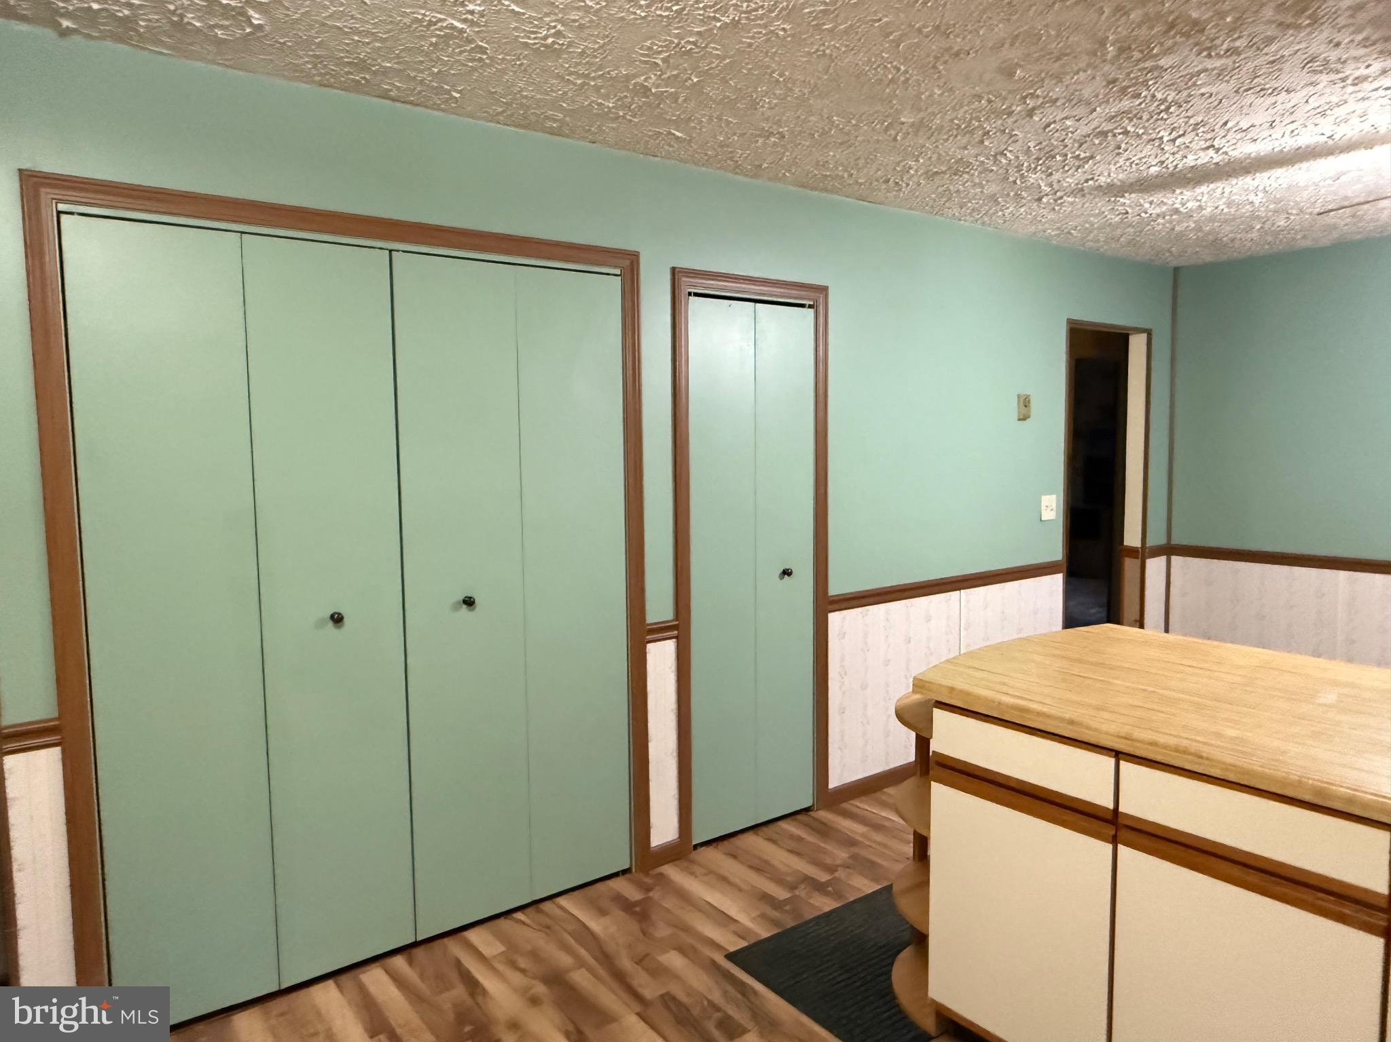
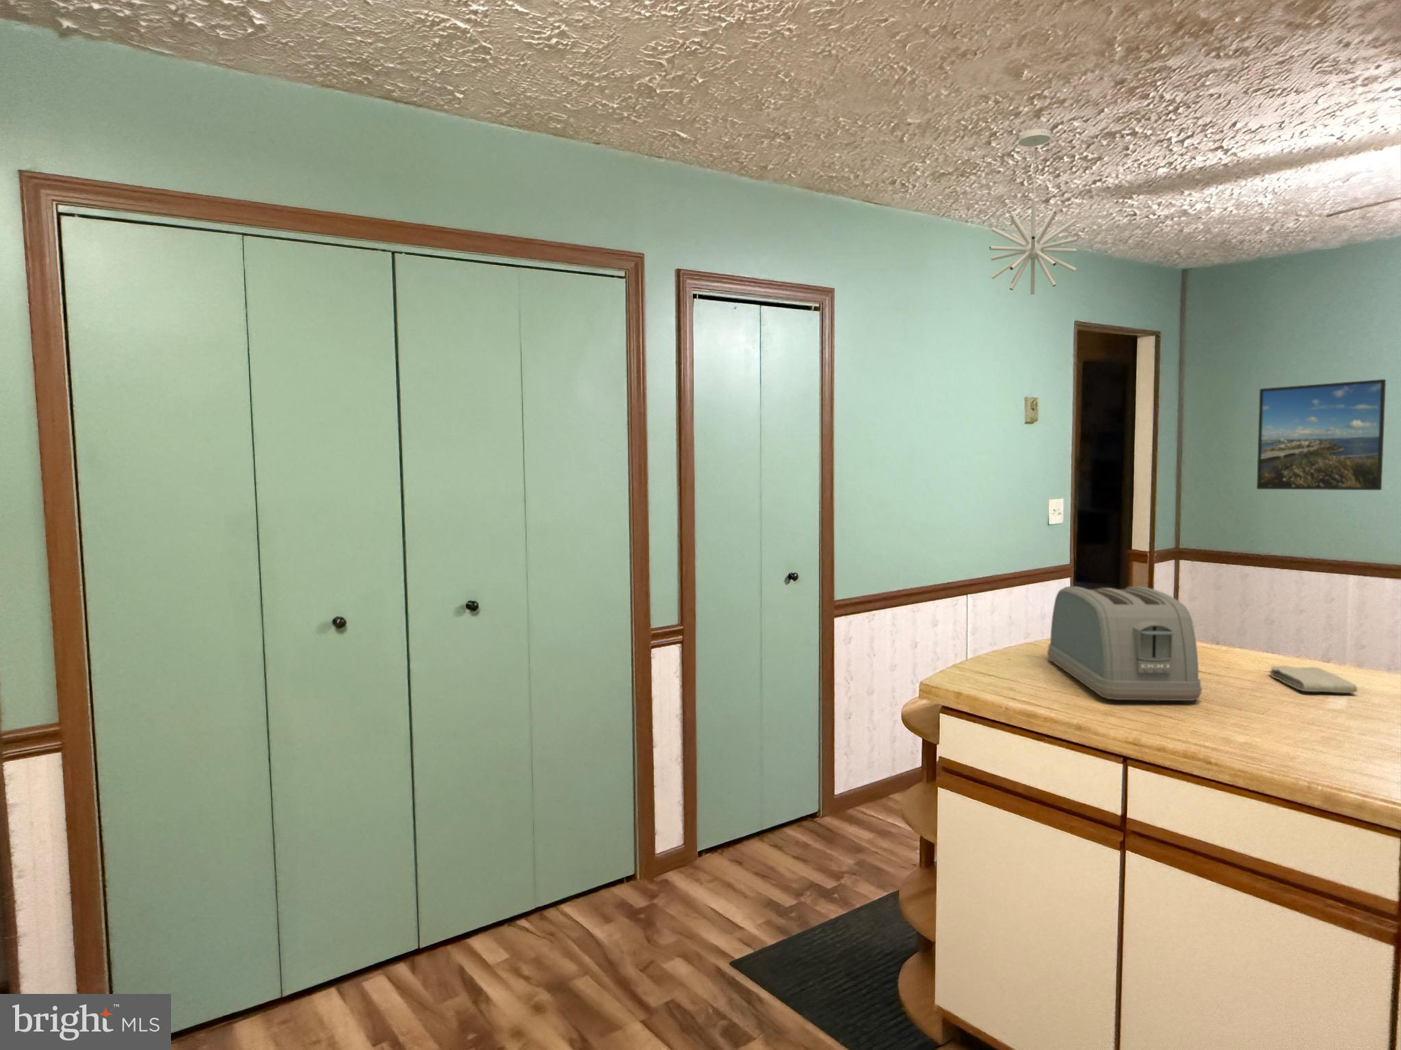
+ pendant light (1033, 213)
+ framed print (1317, 437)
+ washcloth (1311, 678)
+ toaster (1119, 635)
